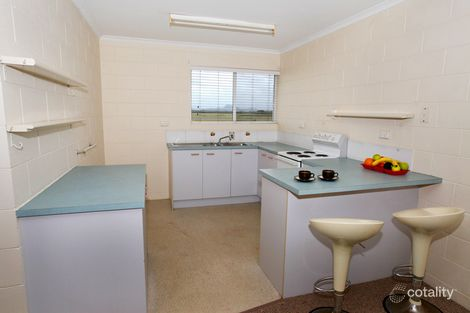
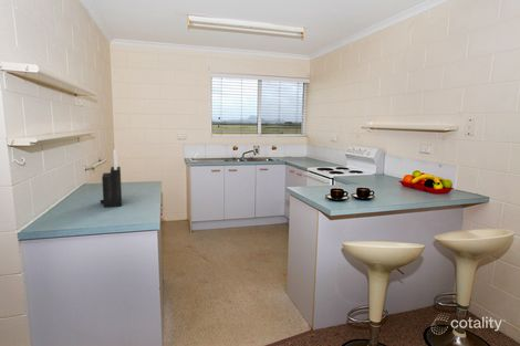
+ knife block (110, 177)
